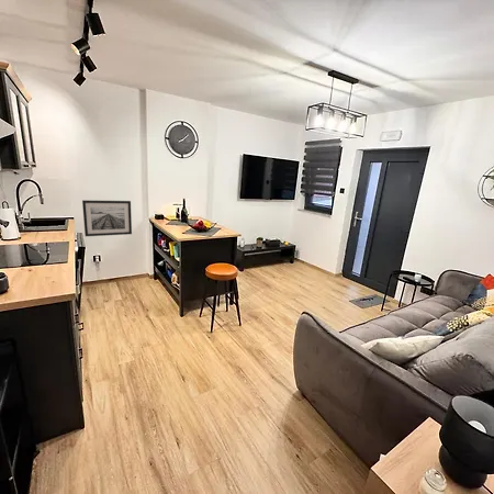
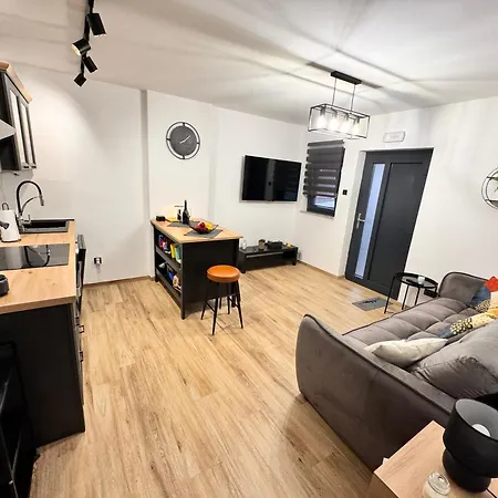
- wall art (108, 217)
